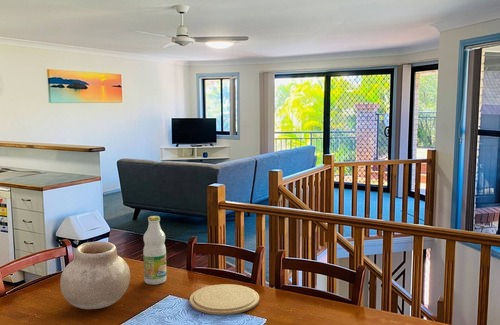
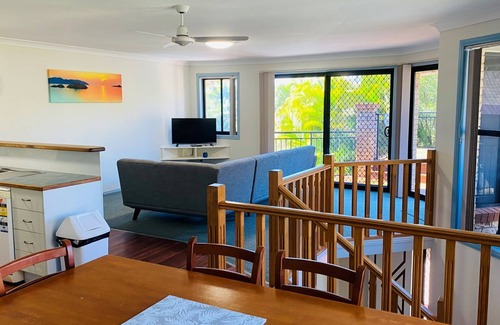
- vase (95, 274)
- plate (224, 297)
- bottle (154, 249)
